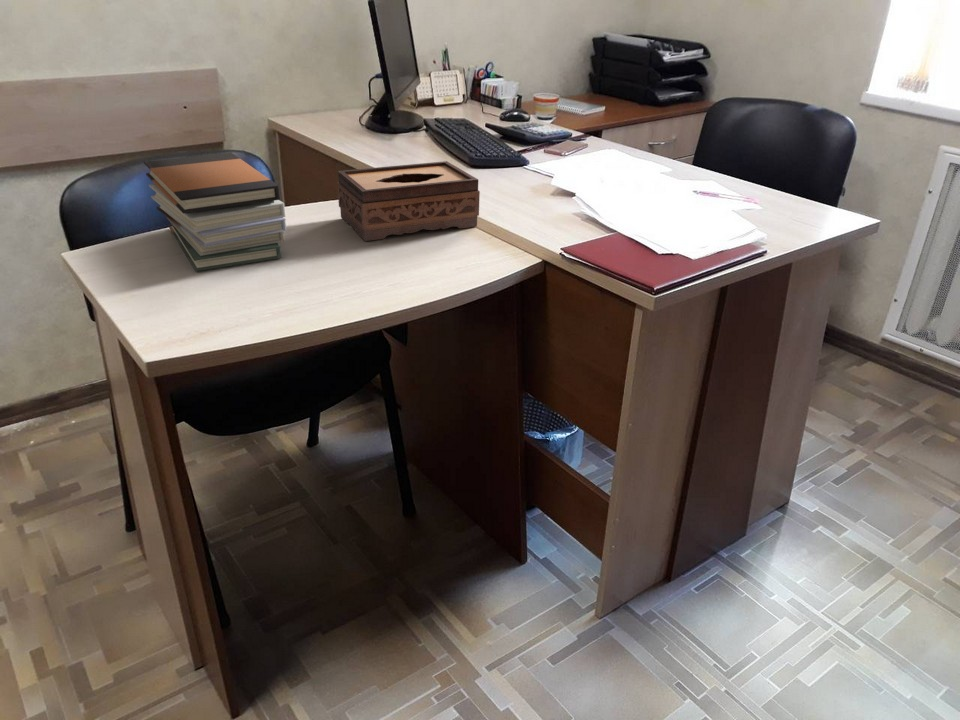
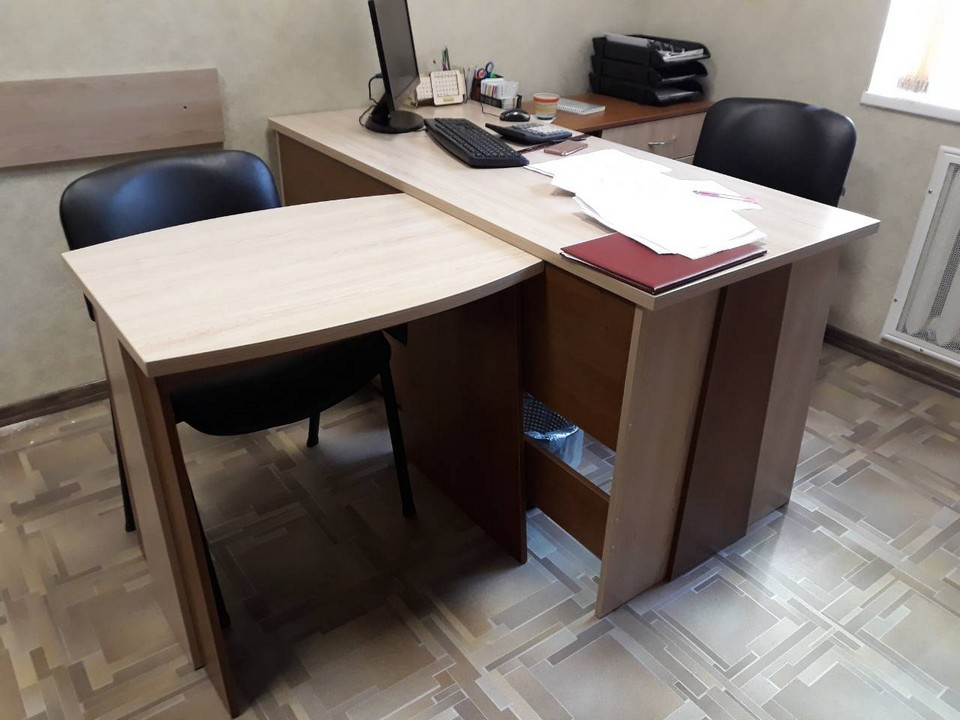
- book stack (216, 209)
- tissue box (408, 198)
